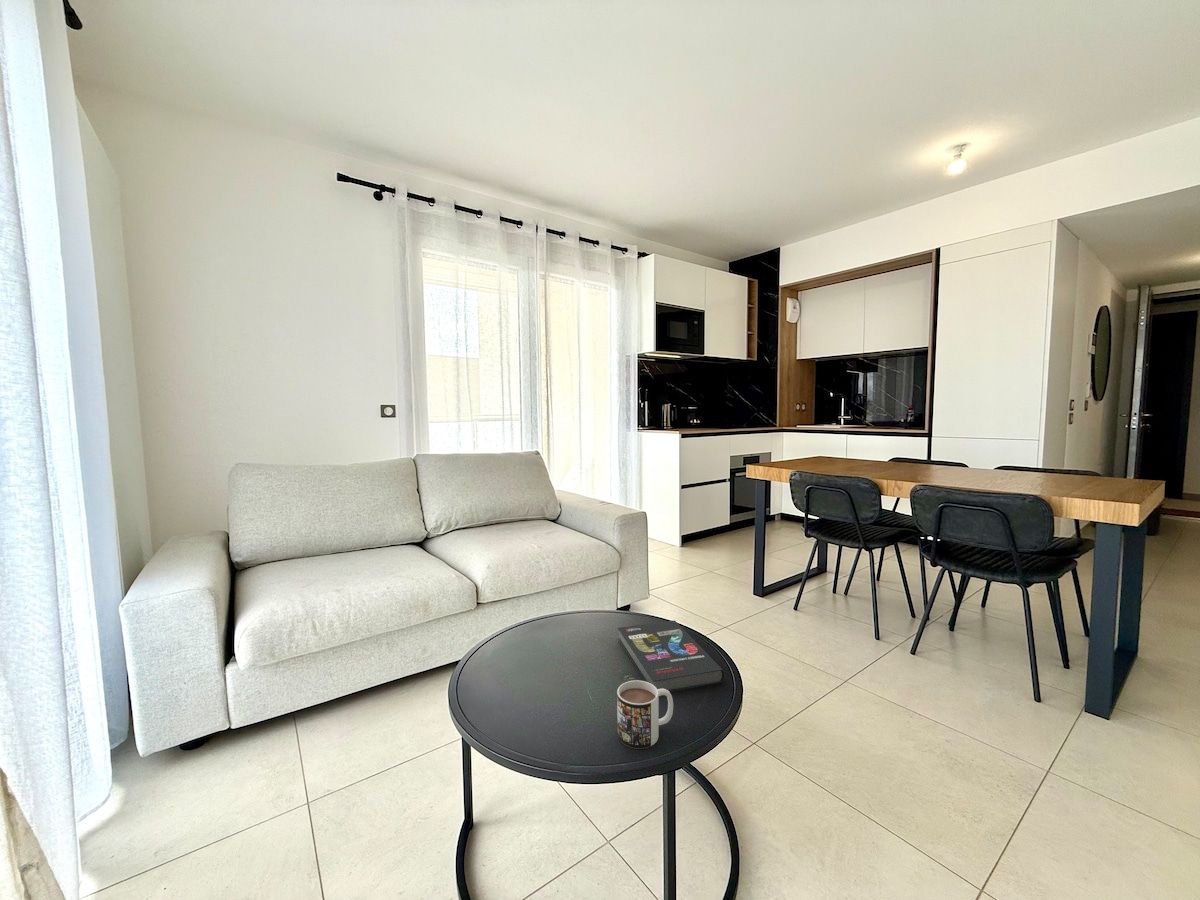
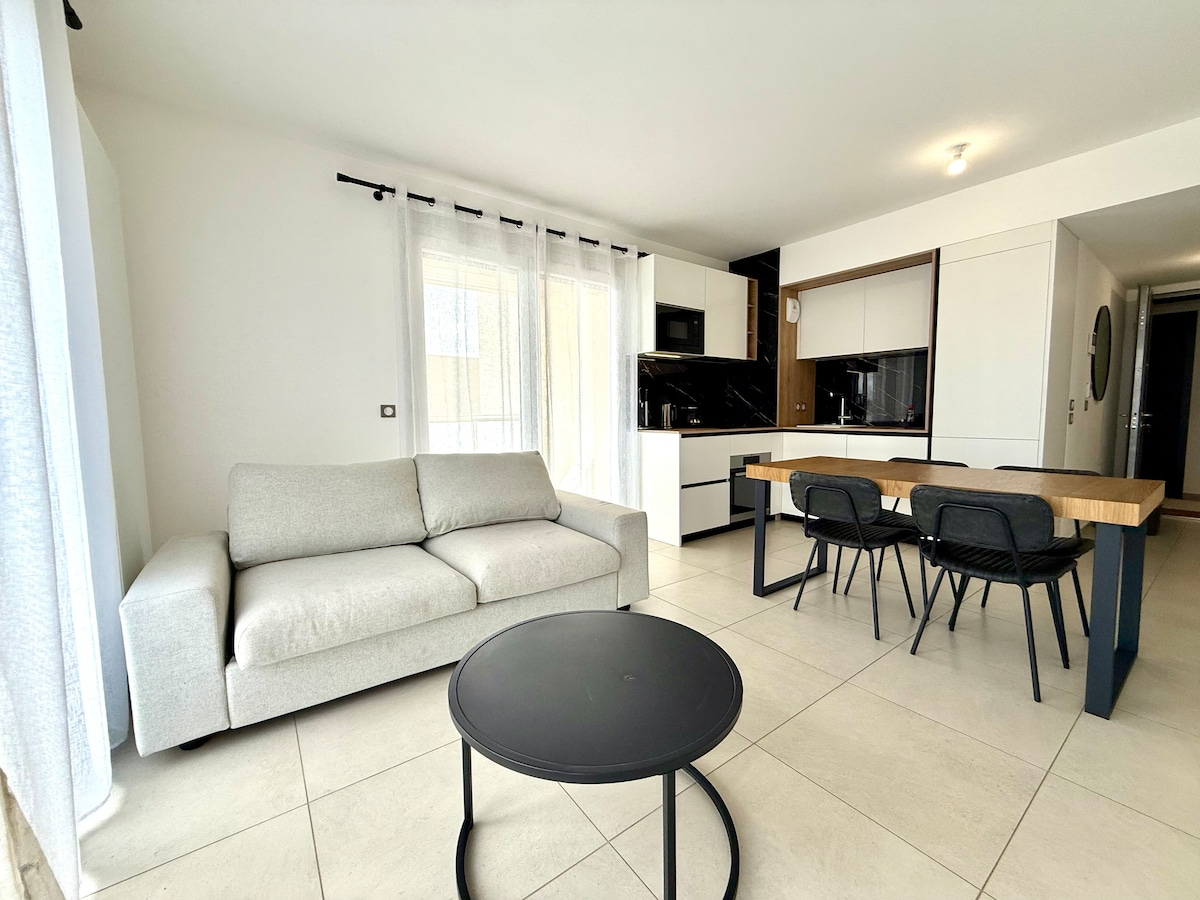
- mug (646, 710)
- book (666, 652)
